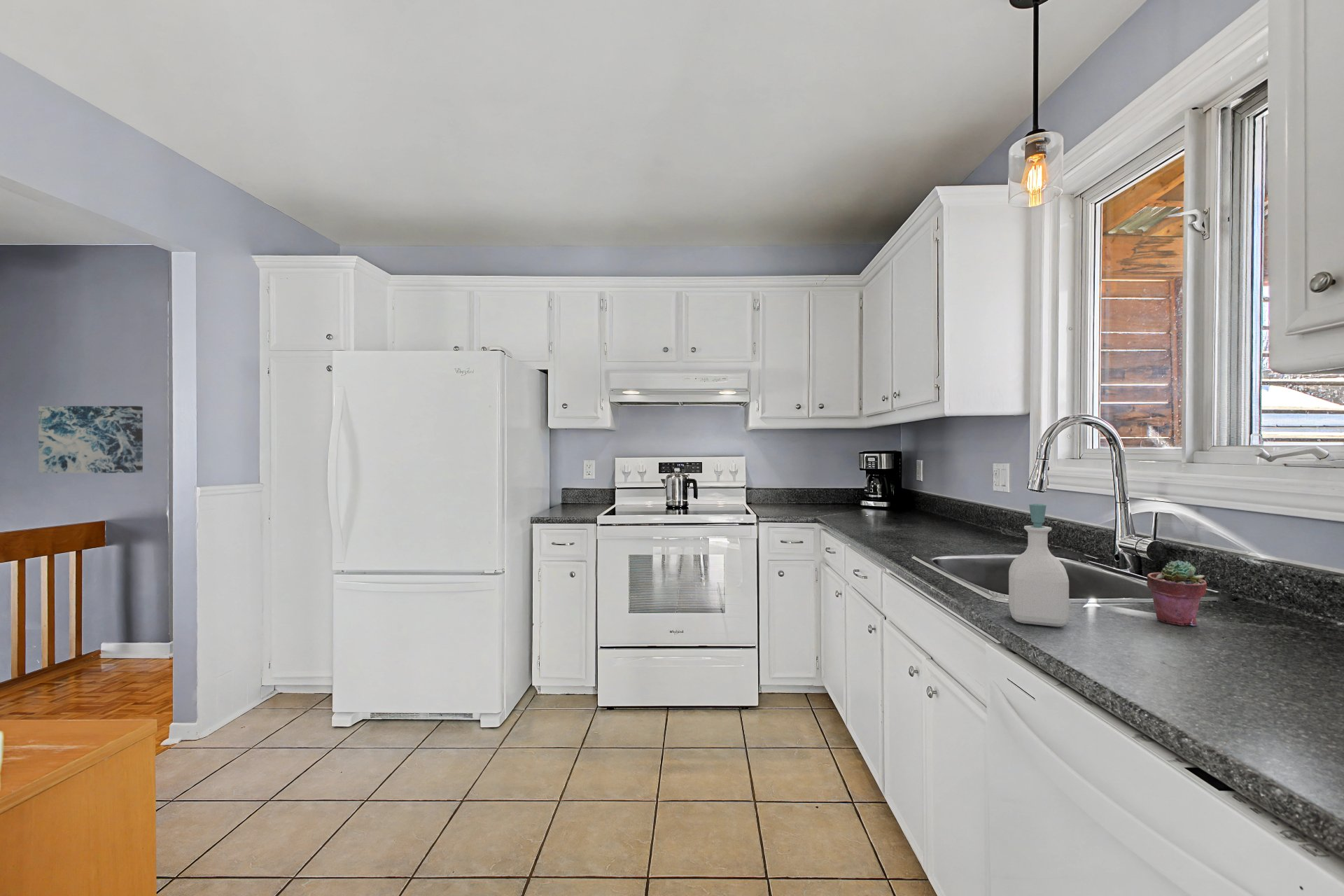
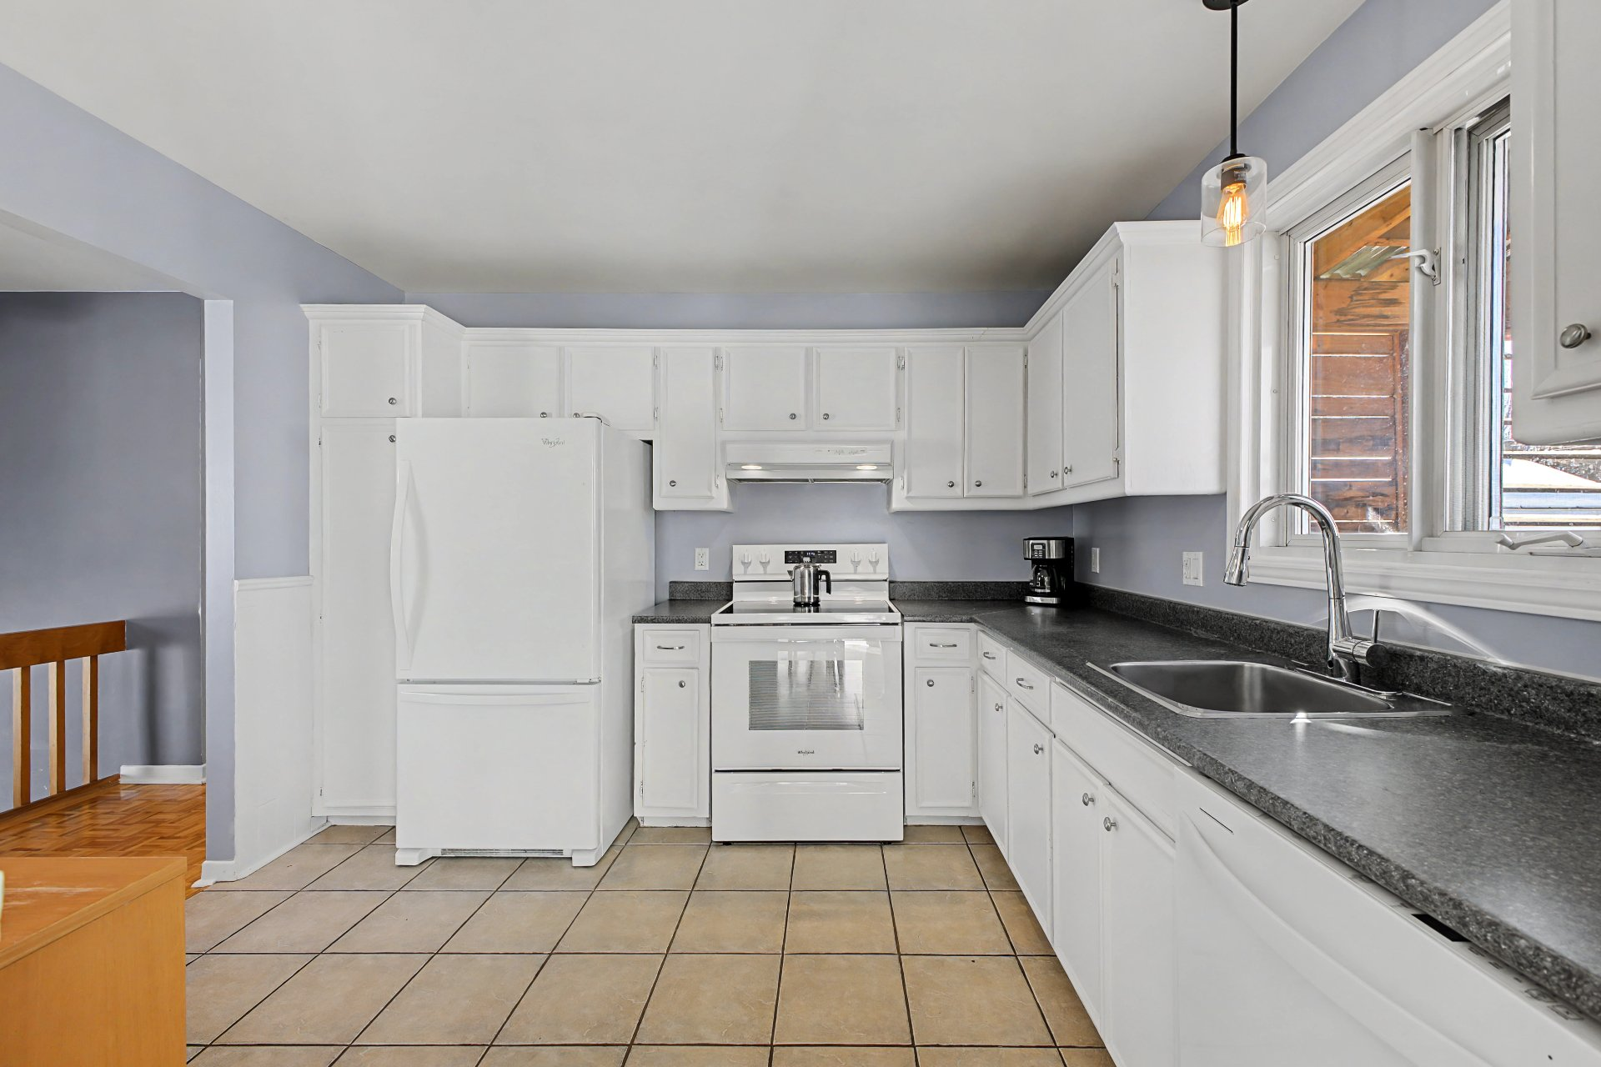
- wall art (91, 439)
- potted succulent (1176, 590)
- soap bottle (1037, 562)
